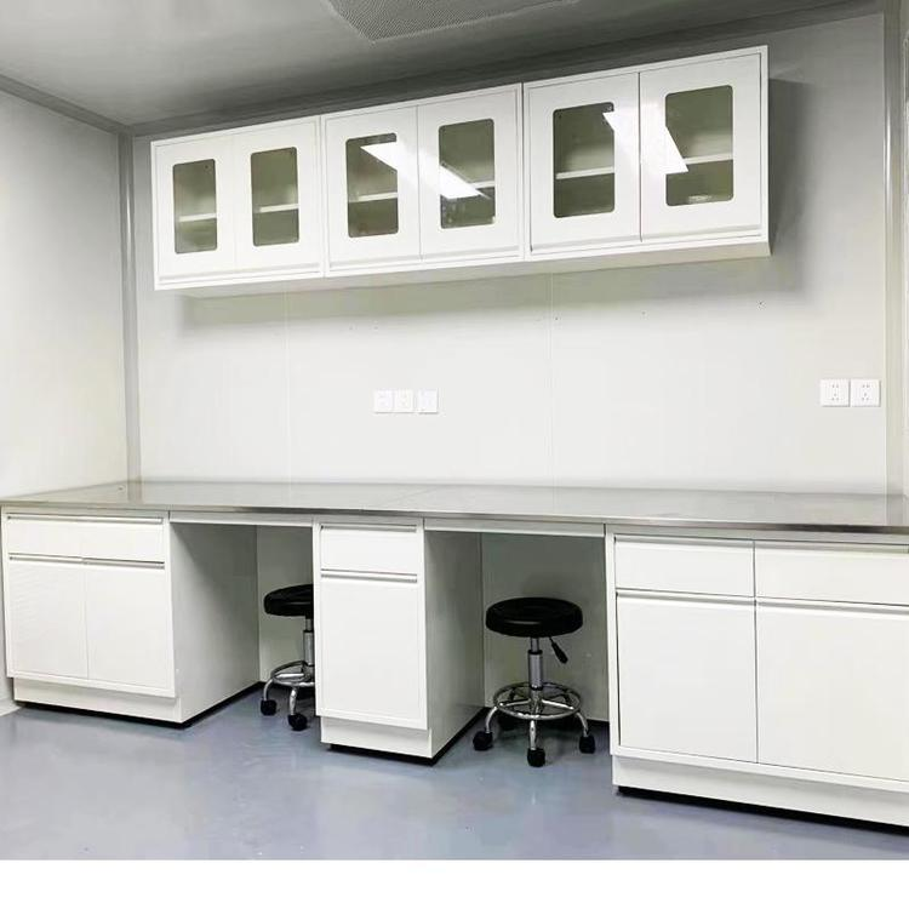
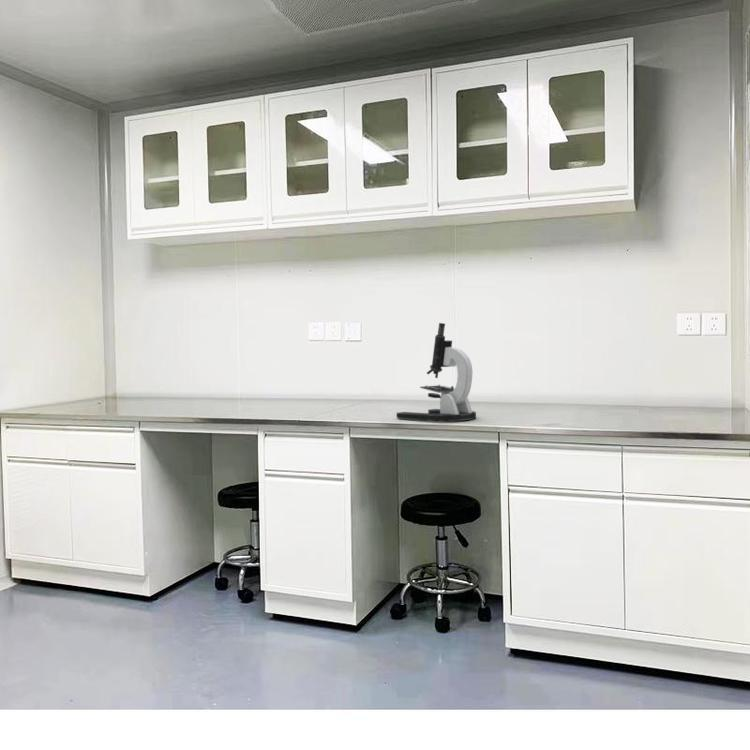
+ microscope (441, 370)
